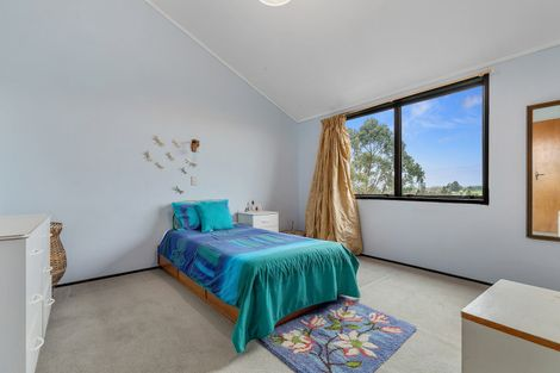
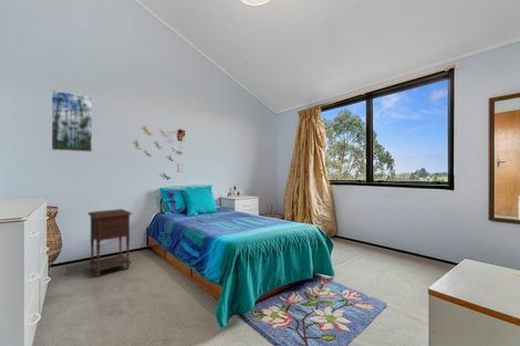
+ nightstand (108, 239)
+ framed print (72, 122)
